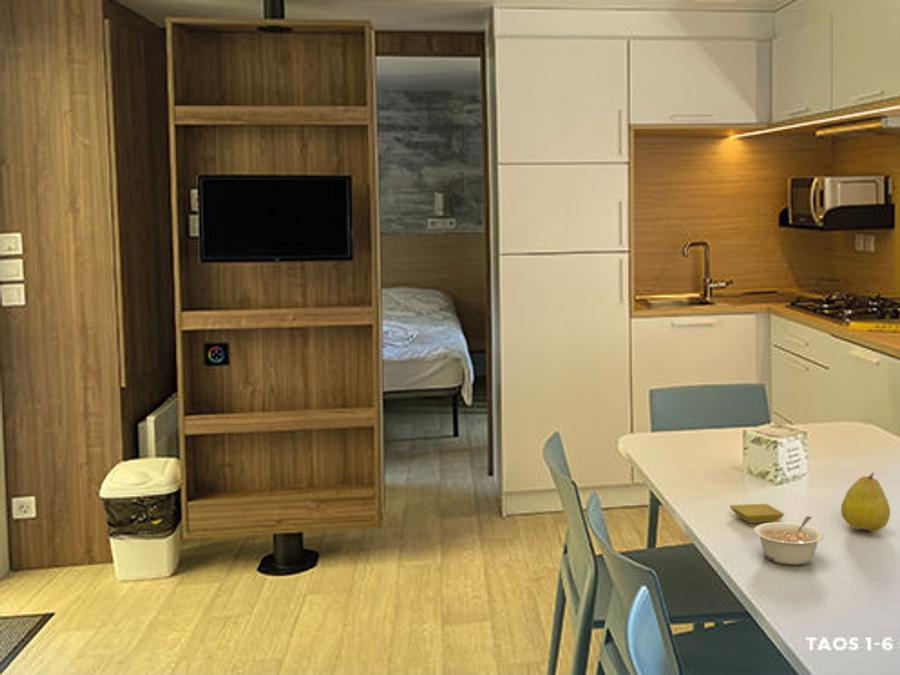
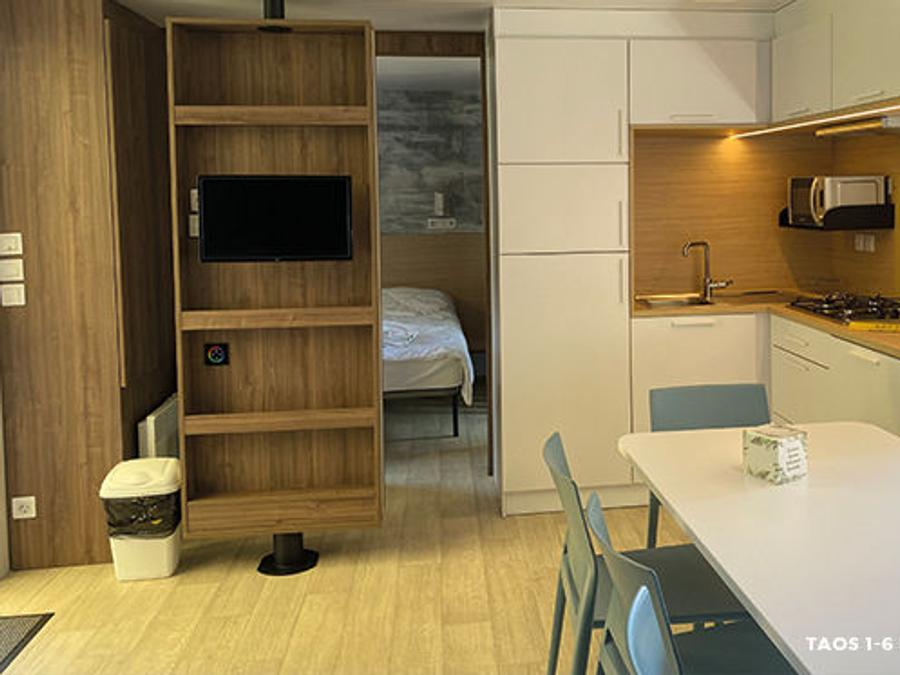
- saucer (756, 513)
- legume (787, 541)
- fruit (865, 501)
